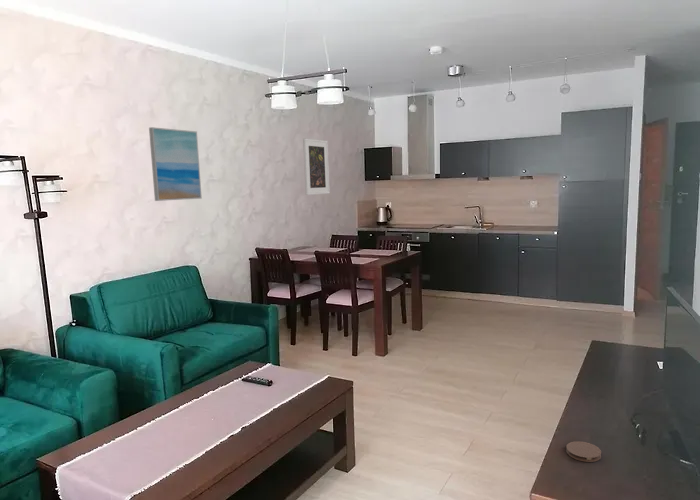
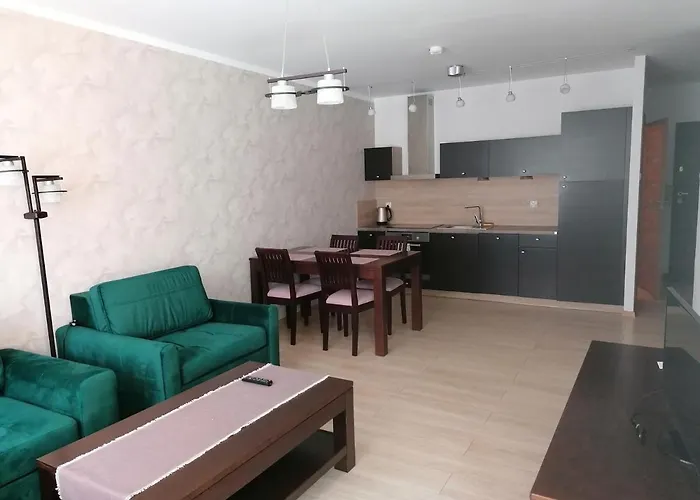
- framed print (316, 167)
- coaster (583, 451)
- wall art (176, 164)
